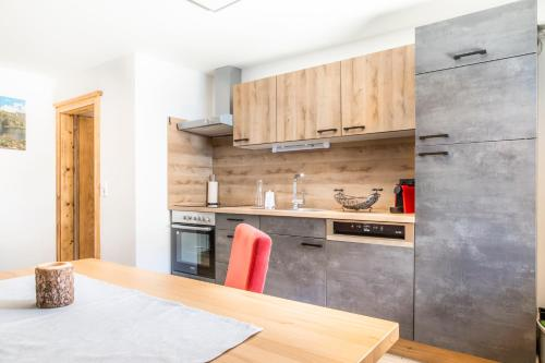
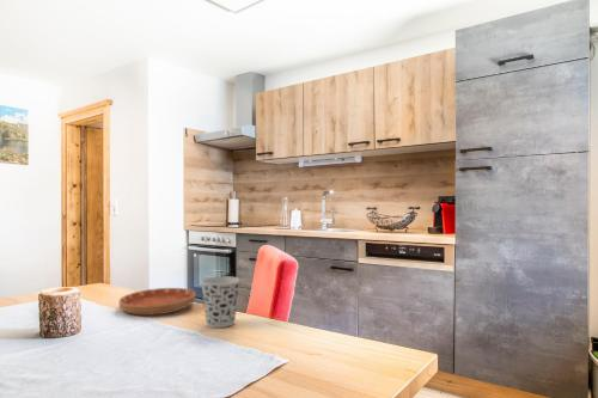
+ saucer (158, 301)
+ cup (220, 301)
